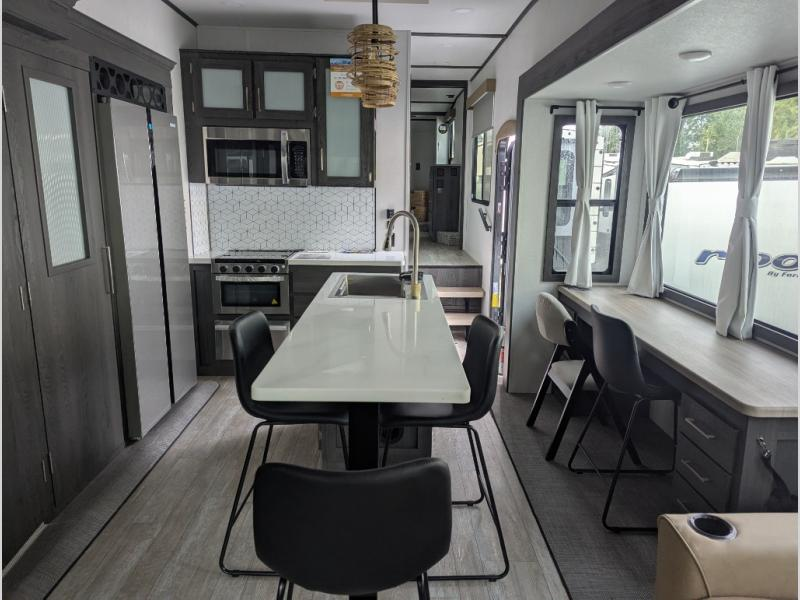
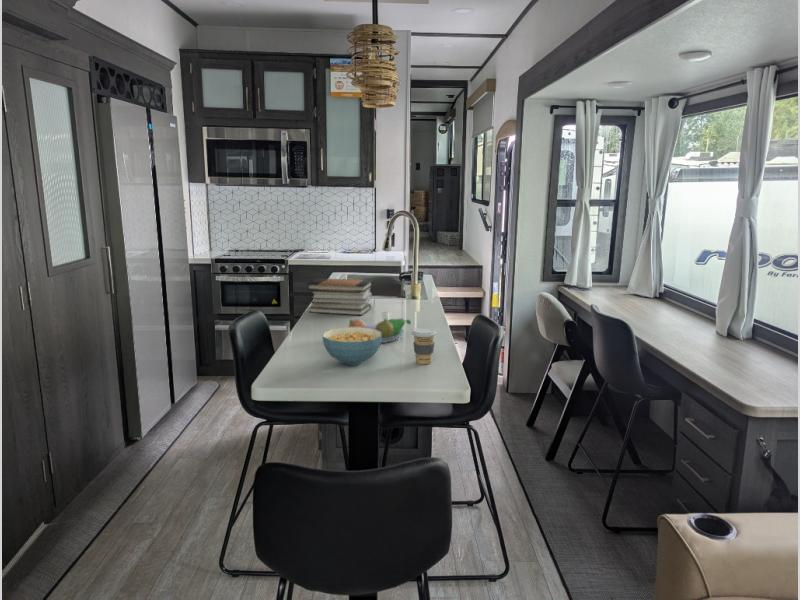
+ coffee cup (423, 346)
+ fruit bowl (377, 325)
+ cereal bowl (352, 348)
+ book stack (341, 296)
